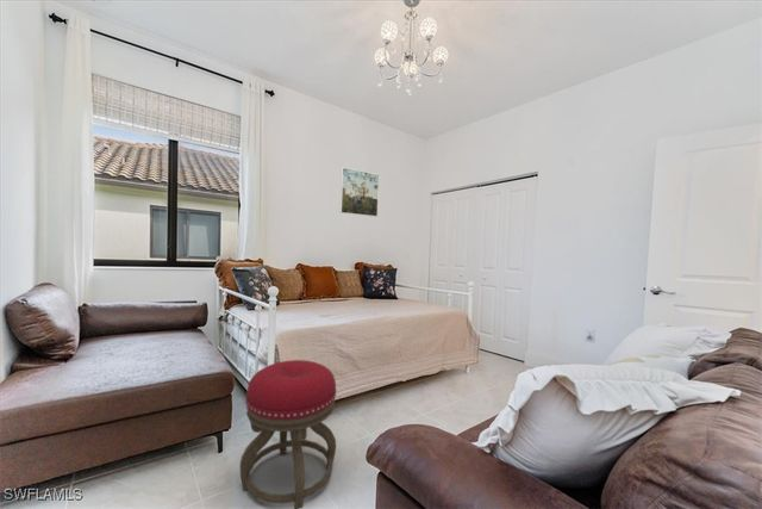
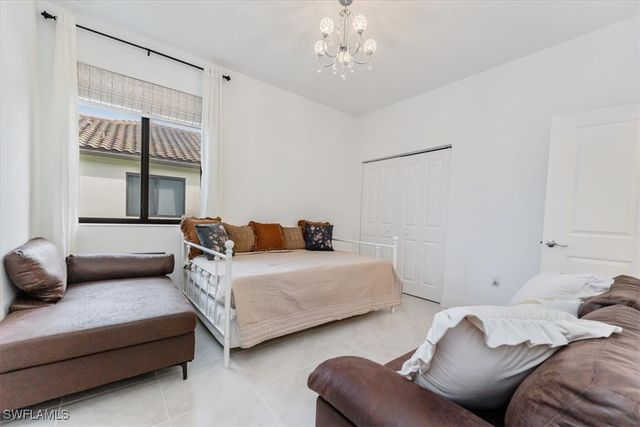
- stool (291, 423)
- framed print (360, 192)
